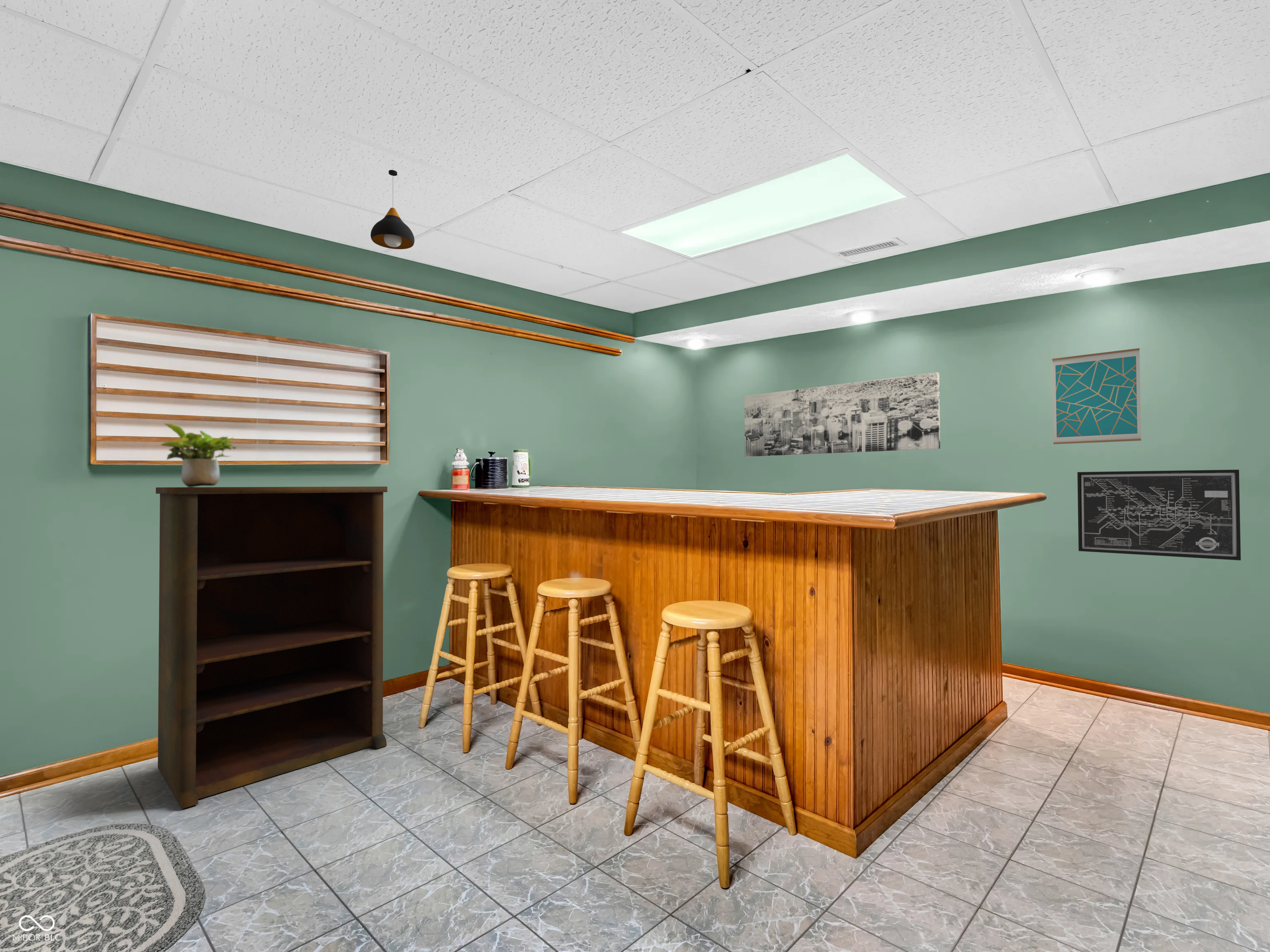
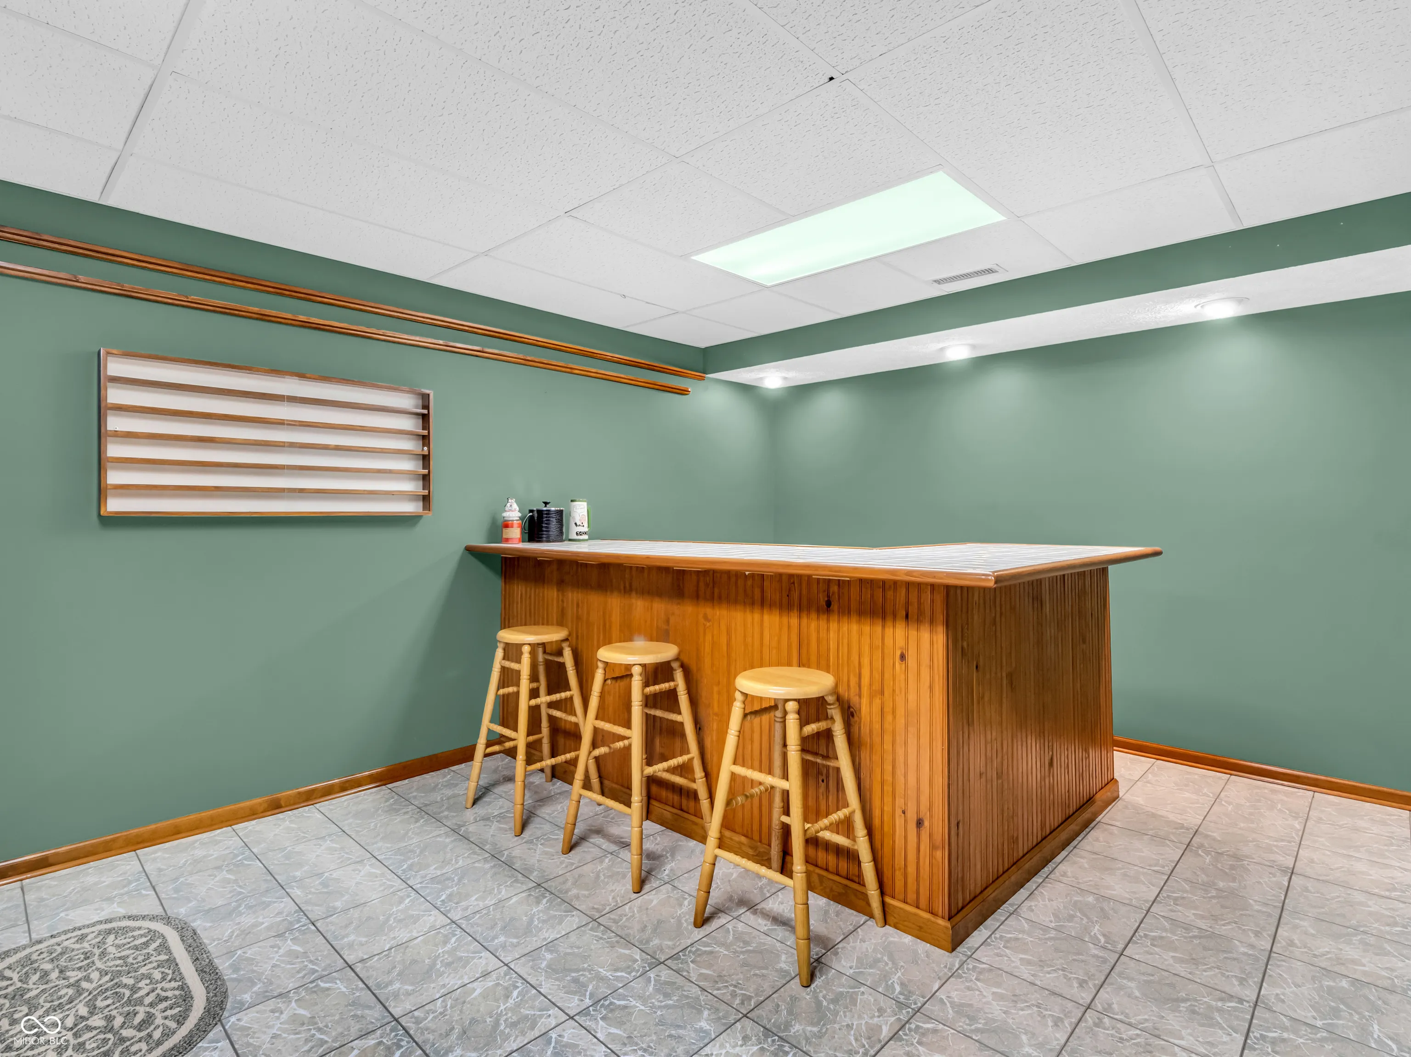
- potted plant (200, 456)
- wall art (1095, 398)
- pendant light (393, 209)
- shelving unit (277, 621)
- wall art (1153, 513)
- wall art (831, 419)
